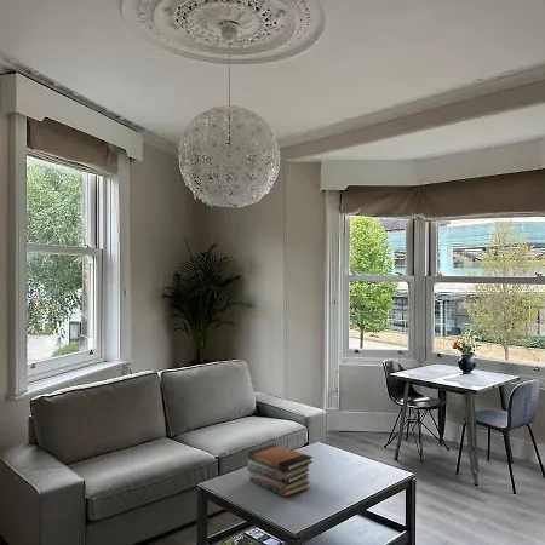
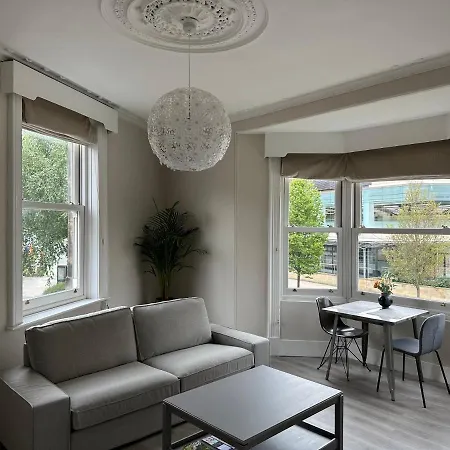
- book stack (279, 469)
